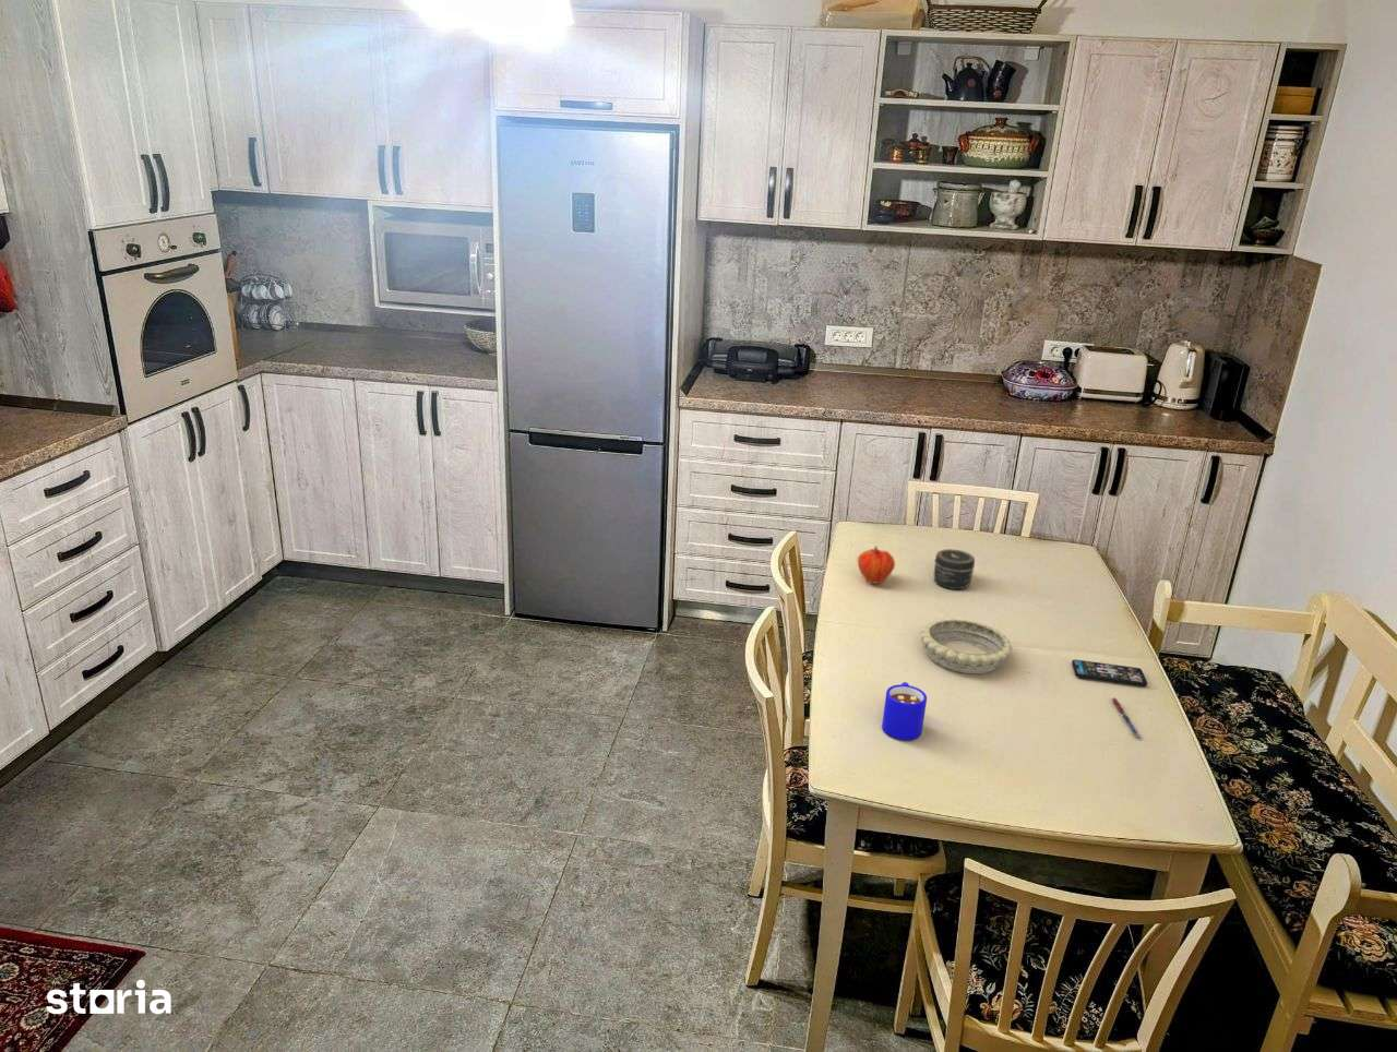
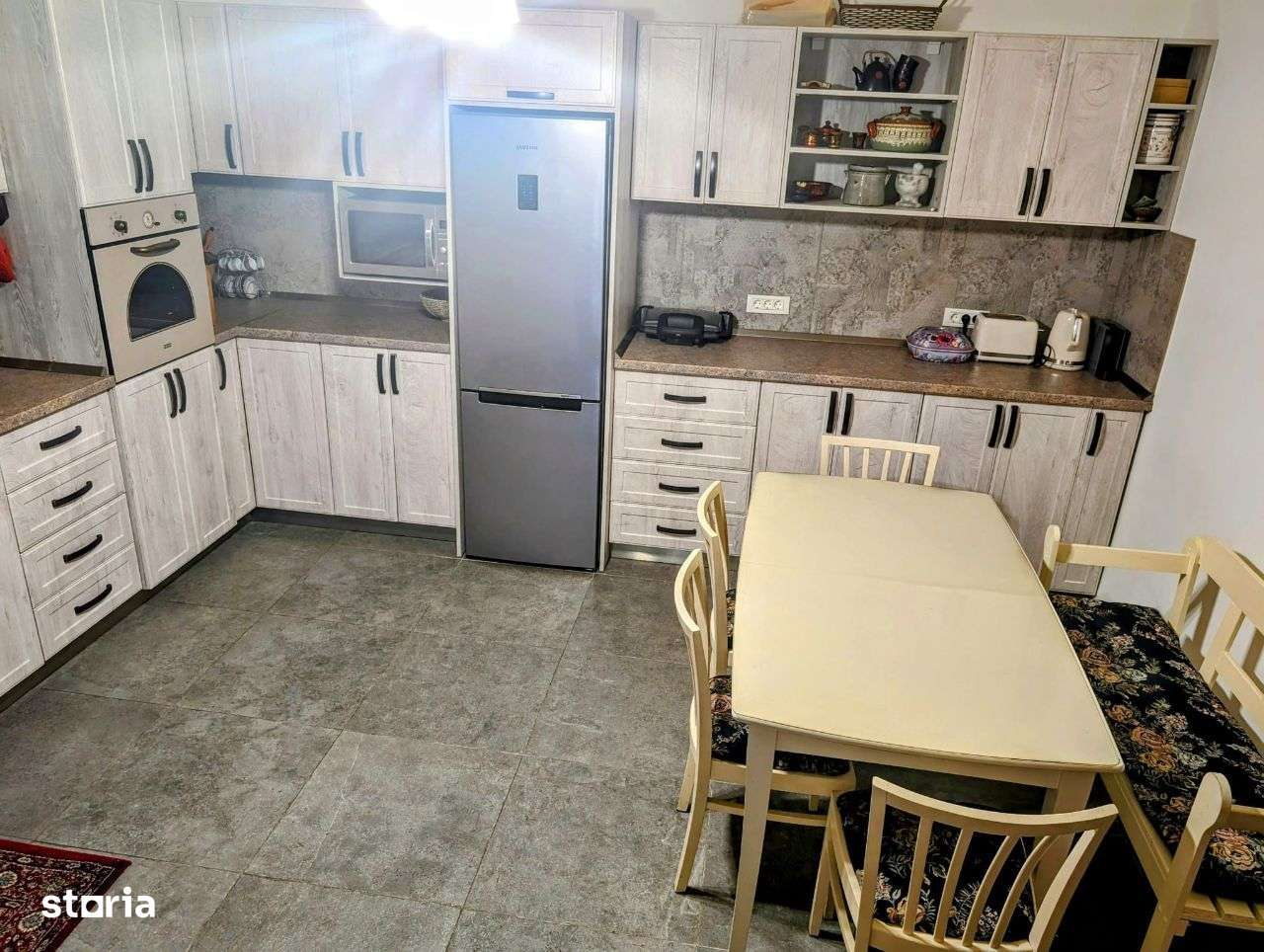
- mug (903, 706)
- decorative bowl (965, 643)
- jar (953, 569)
- fruit (875, 565)
- pen (1125, 717)
- smartphone (1107, 672)
